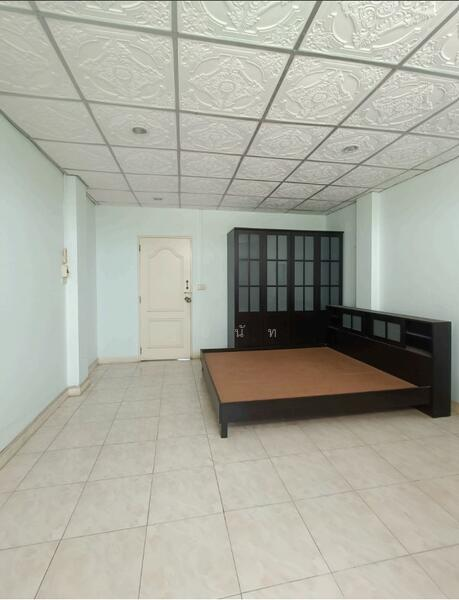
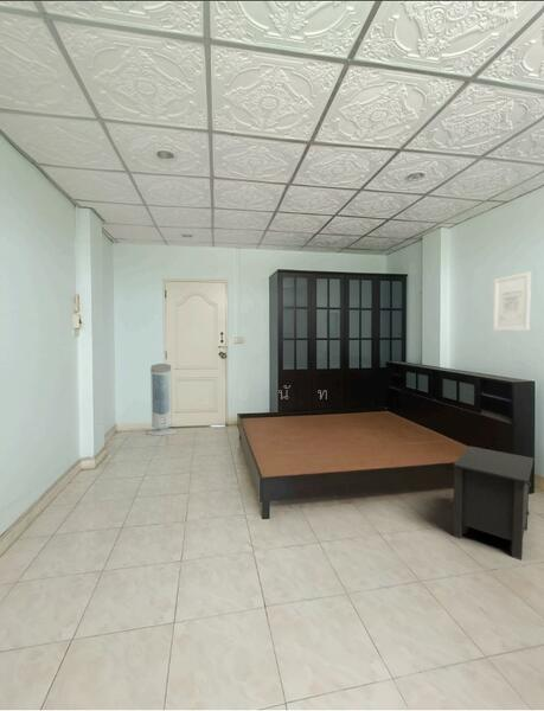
+ air purifier (161, 398)
+ nightstand (493, 497)
+ wall art (511, 302)
